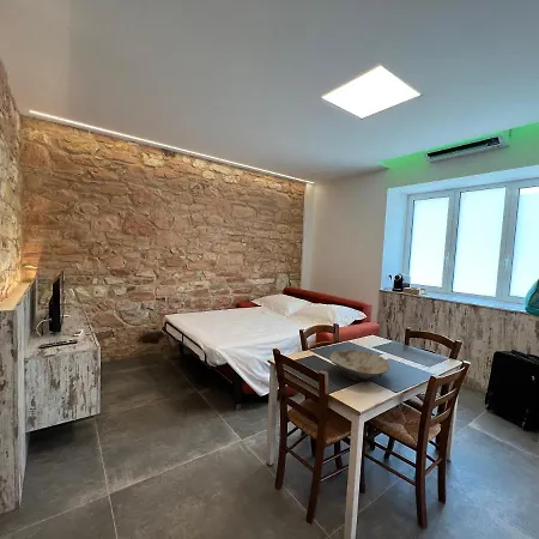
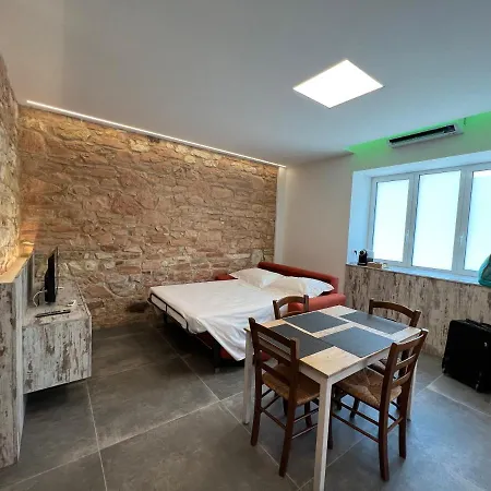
- bowl (358, 367)
